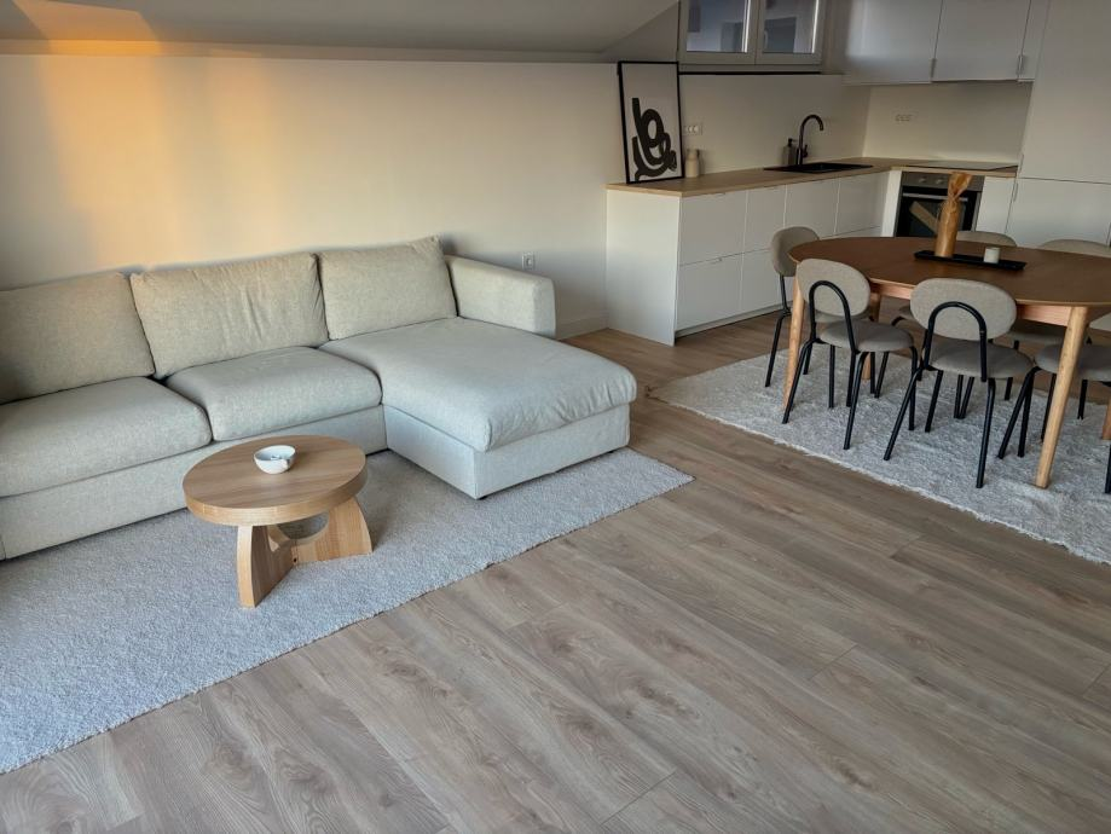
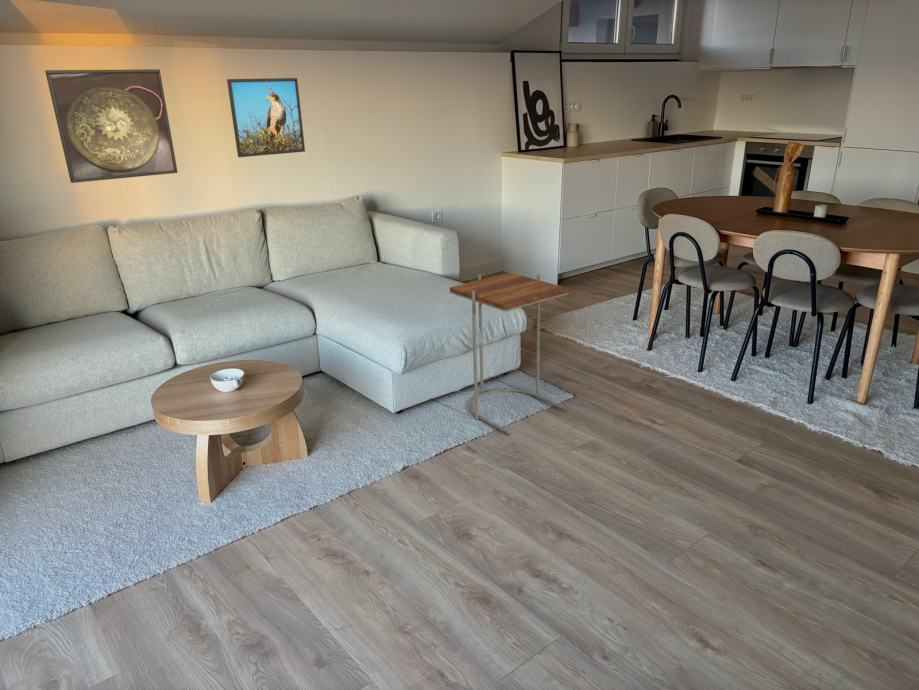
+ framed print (115, 125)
+ side table (482, 347)
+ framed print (267, 117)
